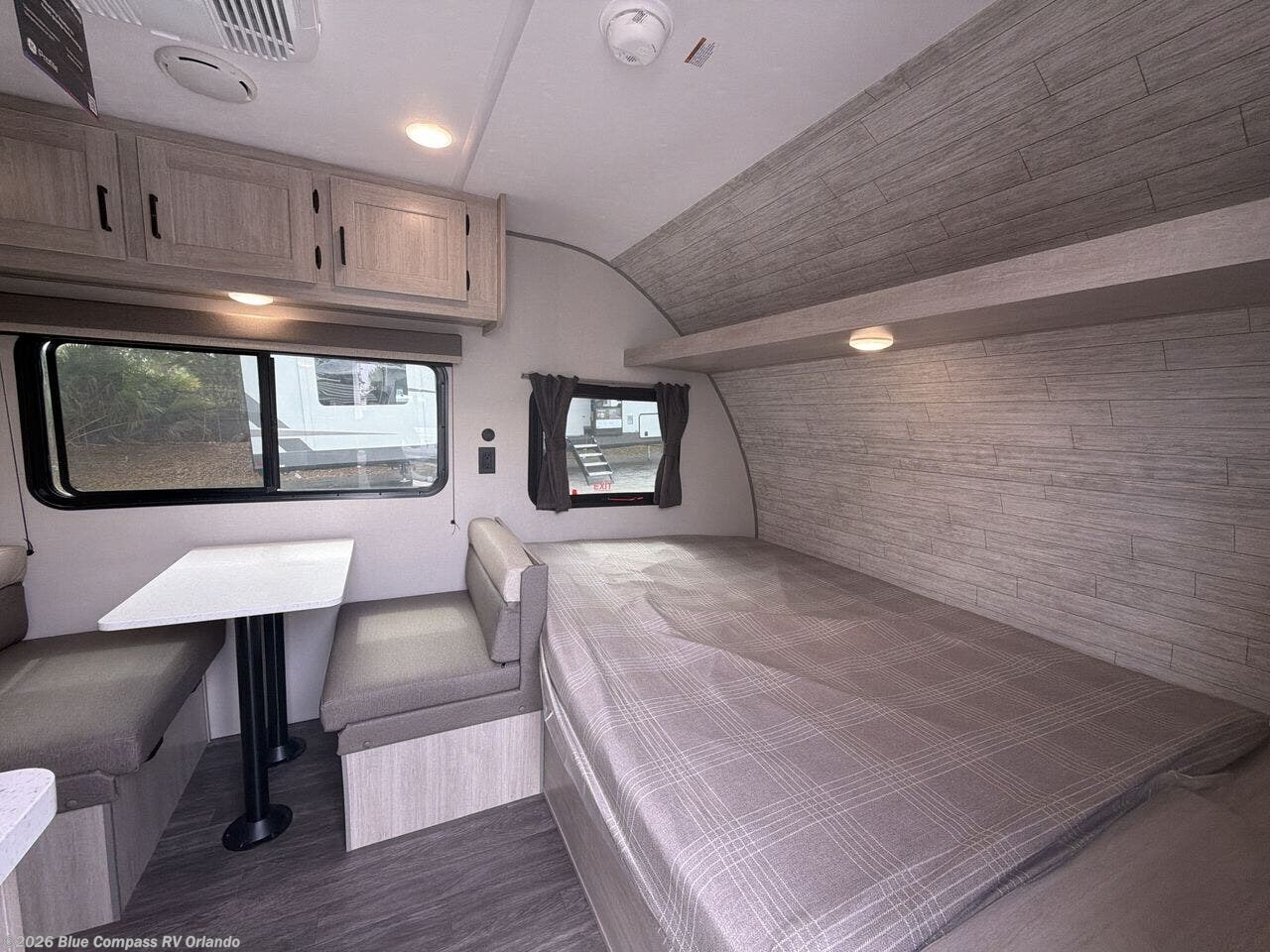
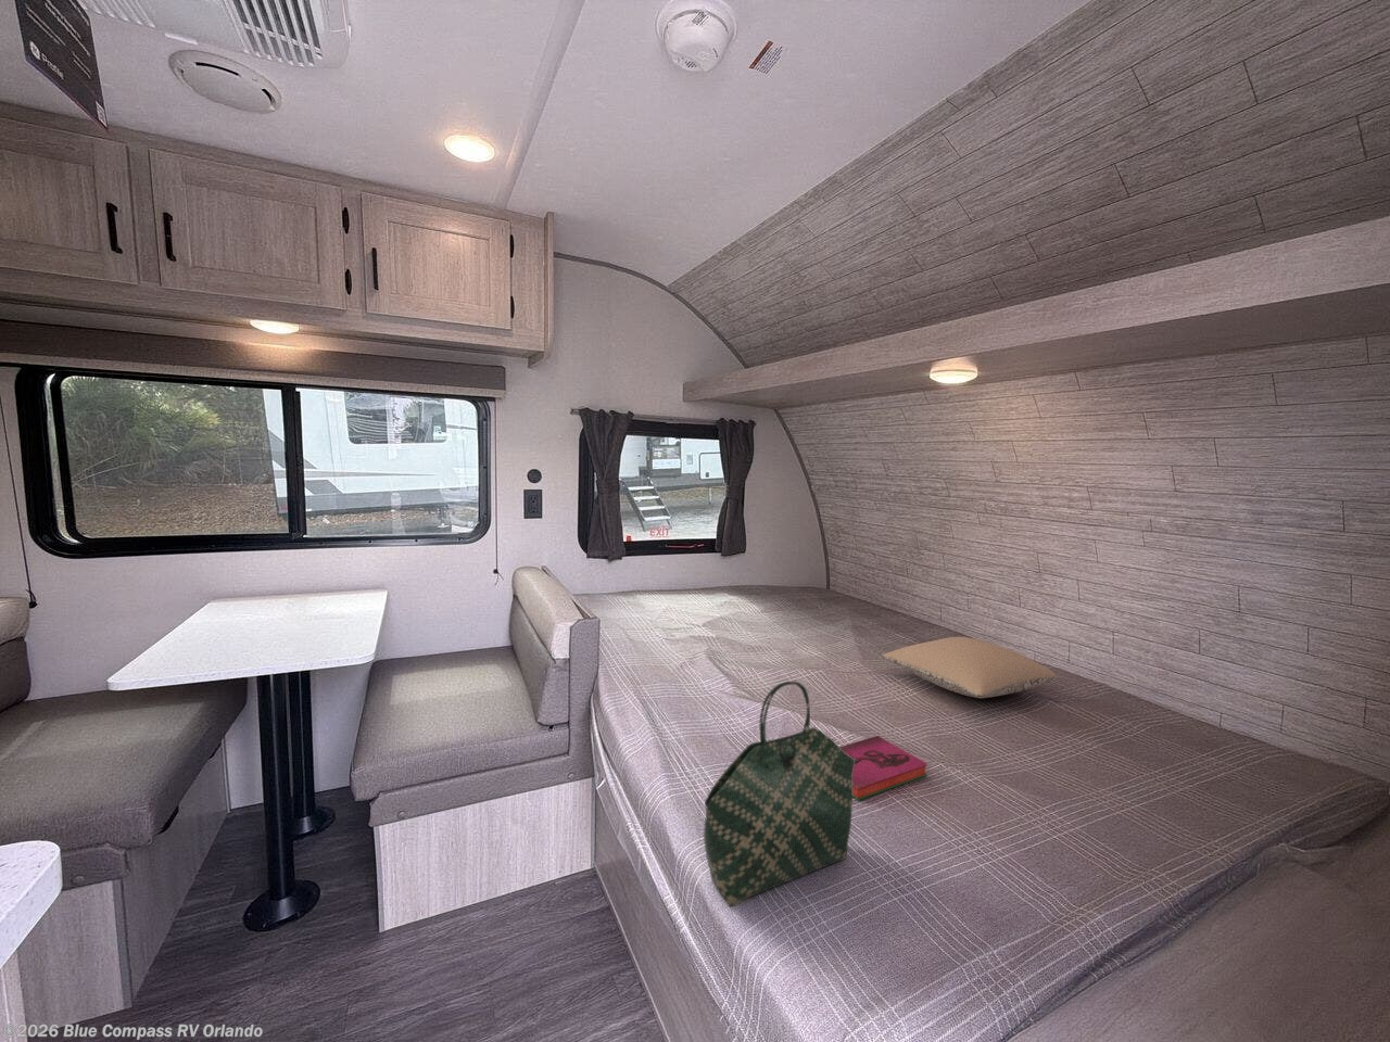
+ tote bag (784, 775)
+ pillow (965, 665)
+ hardback book (868, 764)
